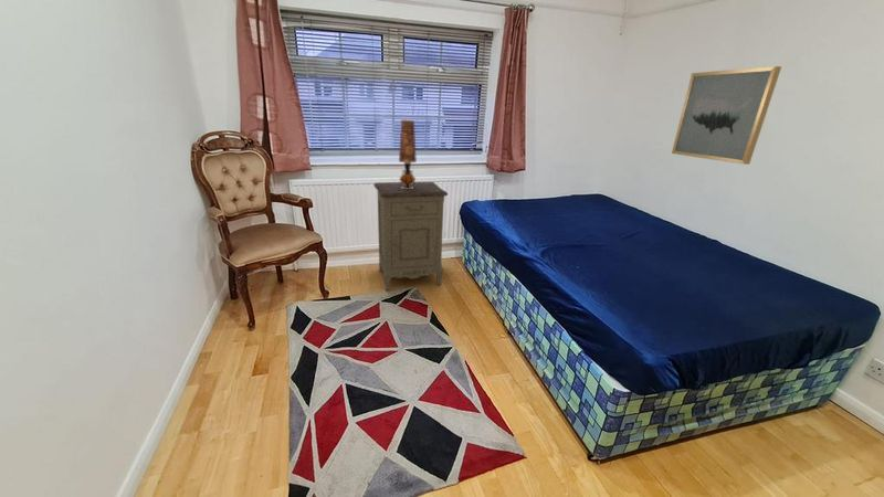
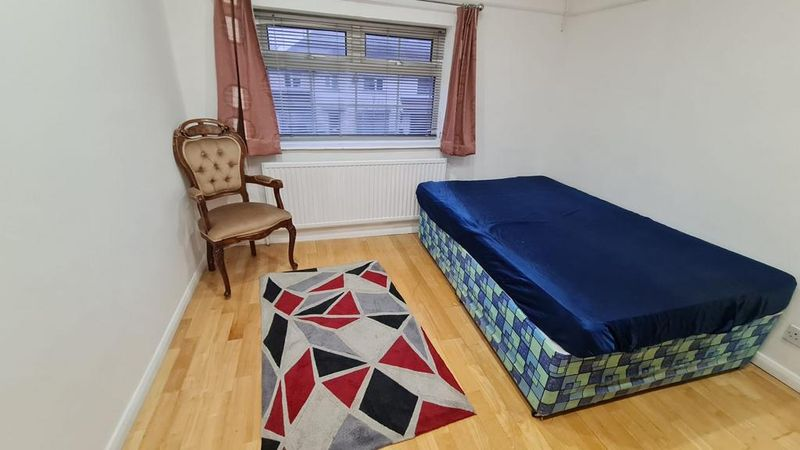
- table lamp (407, 155)
- wall art (718, 116)
- nightstand (410, 235)
